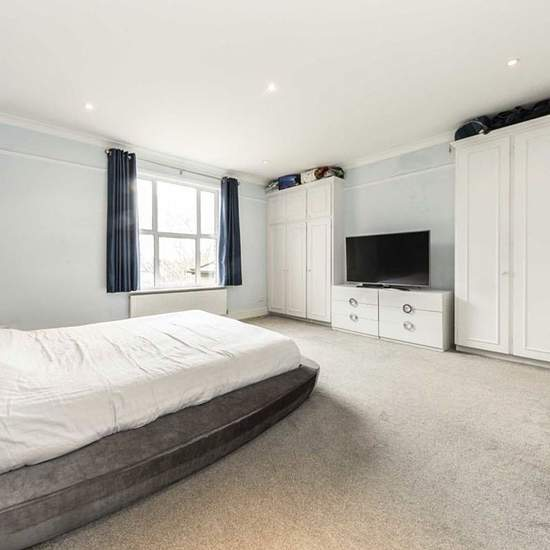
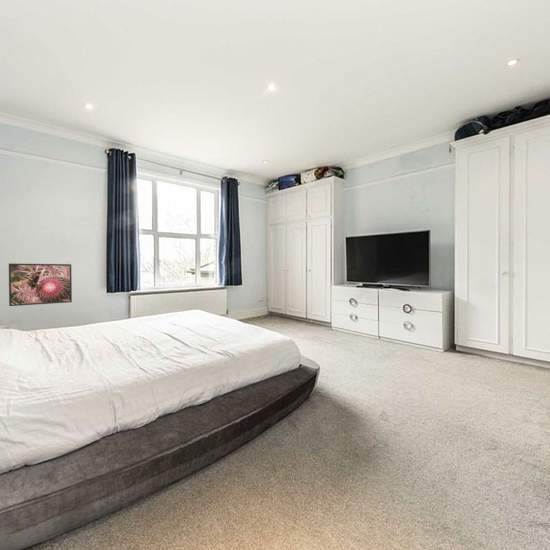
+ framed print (42, 283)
